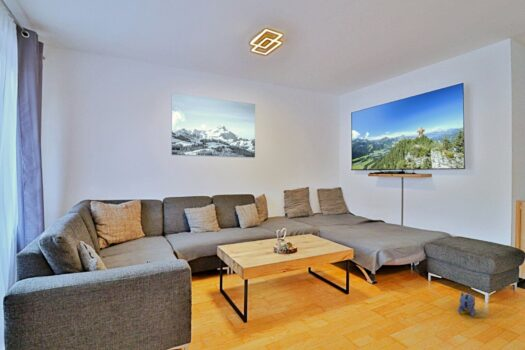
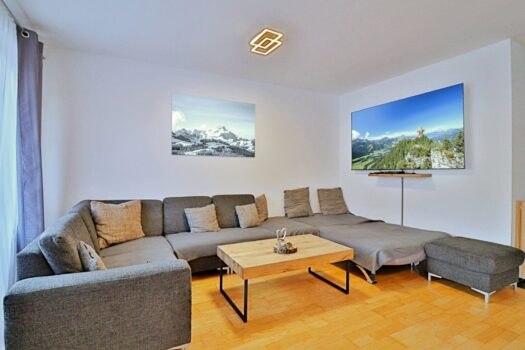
- plush toy (467, 303)
